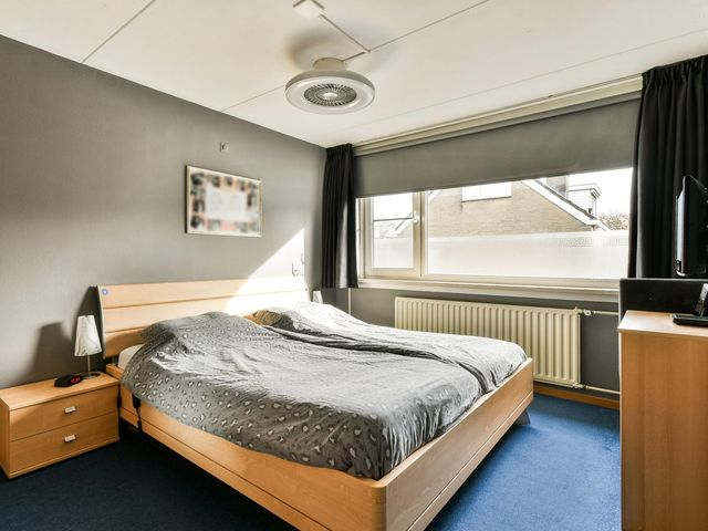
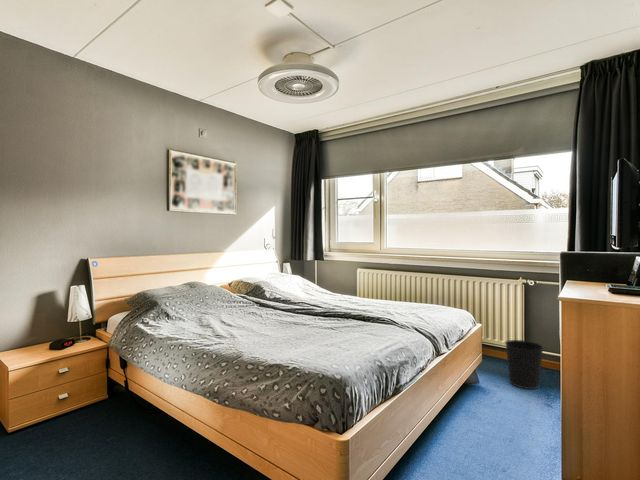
+ wastebasket (524, 364)
